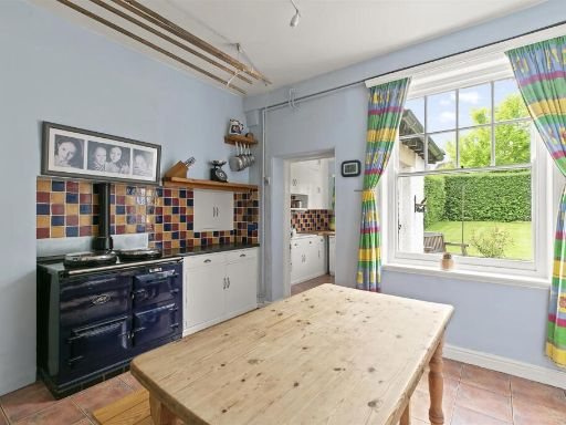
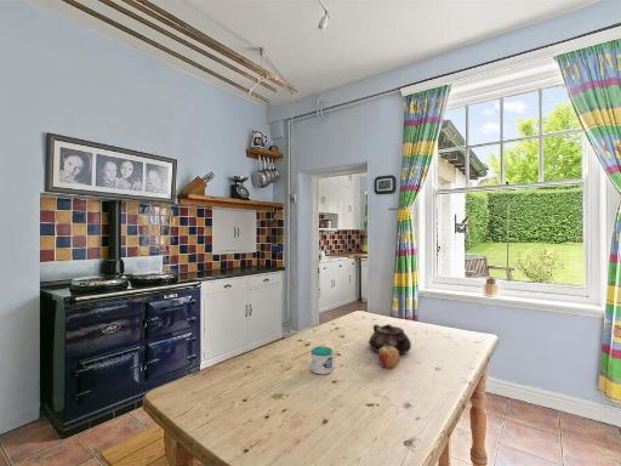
+ teapot (389, 336)
+ fruit (388, 356)
+ mug (319, 360)
